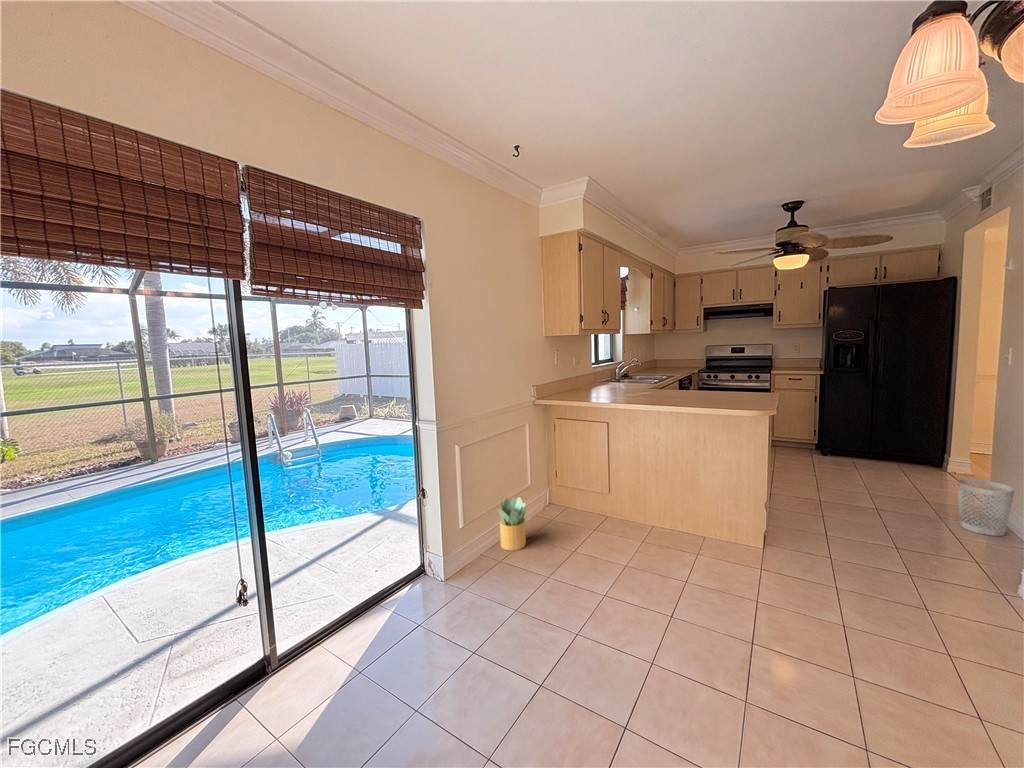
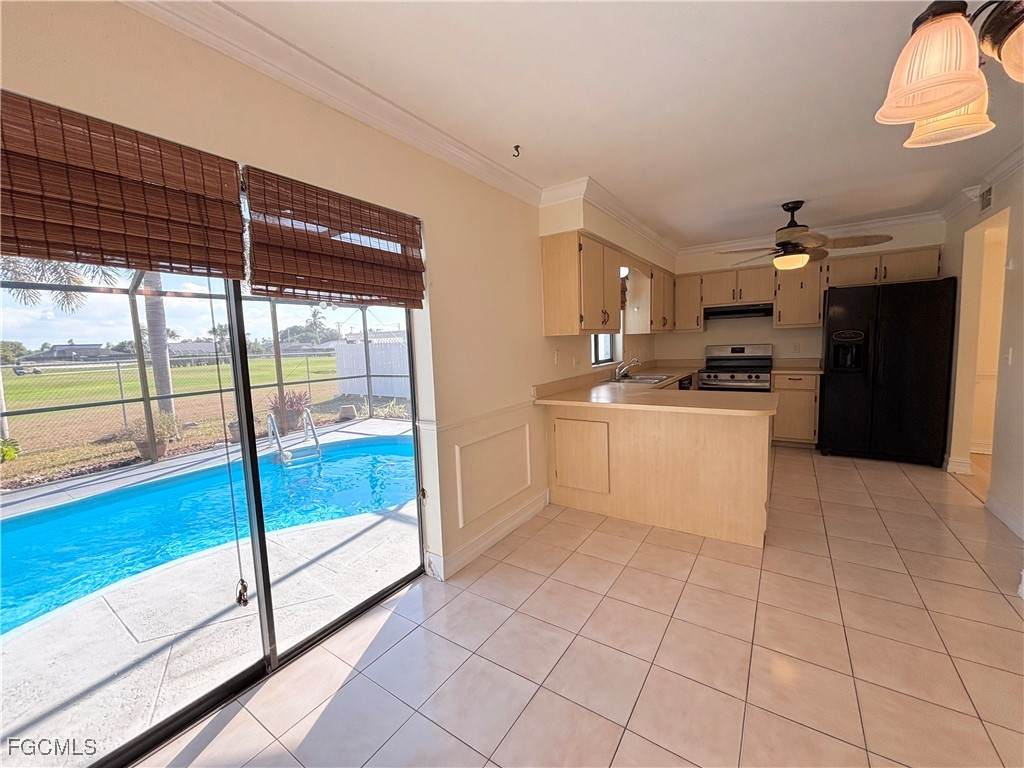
- potted plant (511, 523)
- wastebasket (983, 507)
